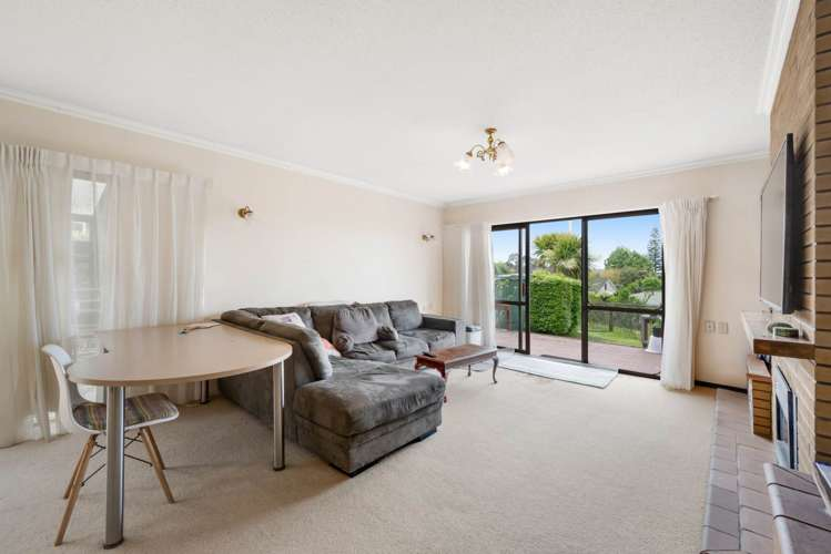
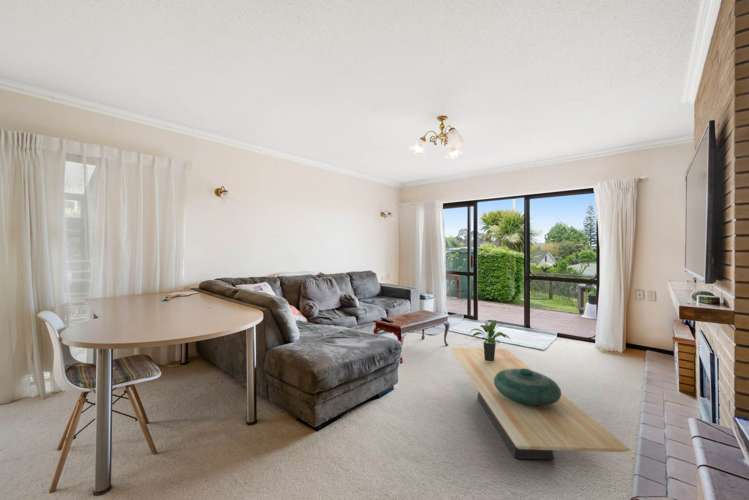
+ coffee table (509, 402)
+ potted plant (489, 339)
+ decorative bowl (526, 383)
